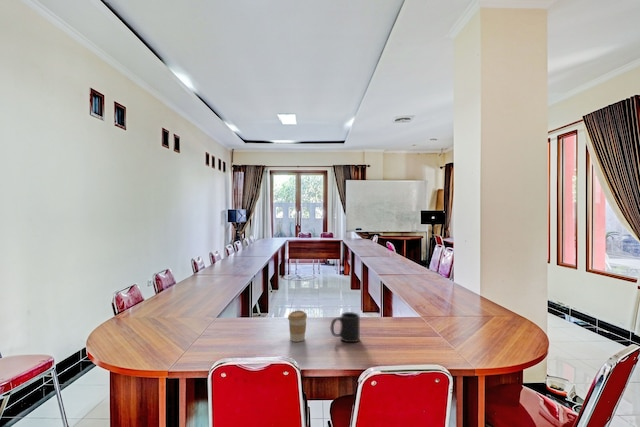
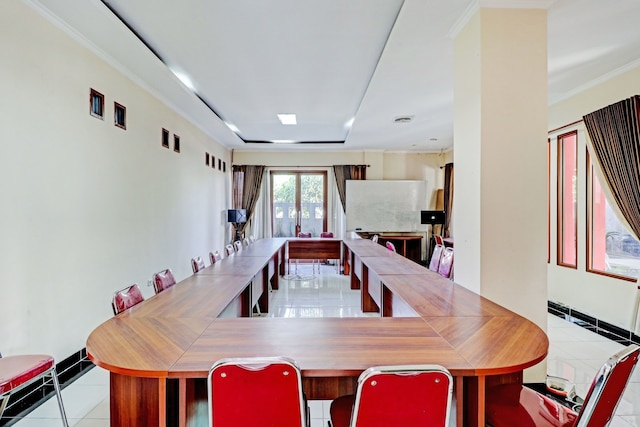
- mug (346, 327)
- coffee cup (297, 325)
